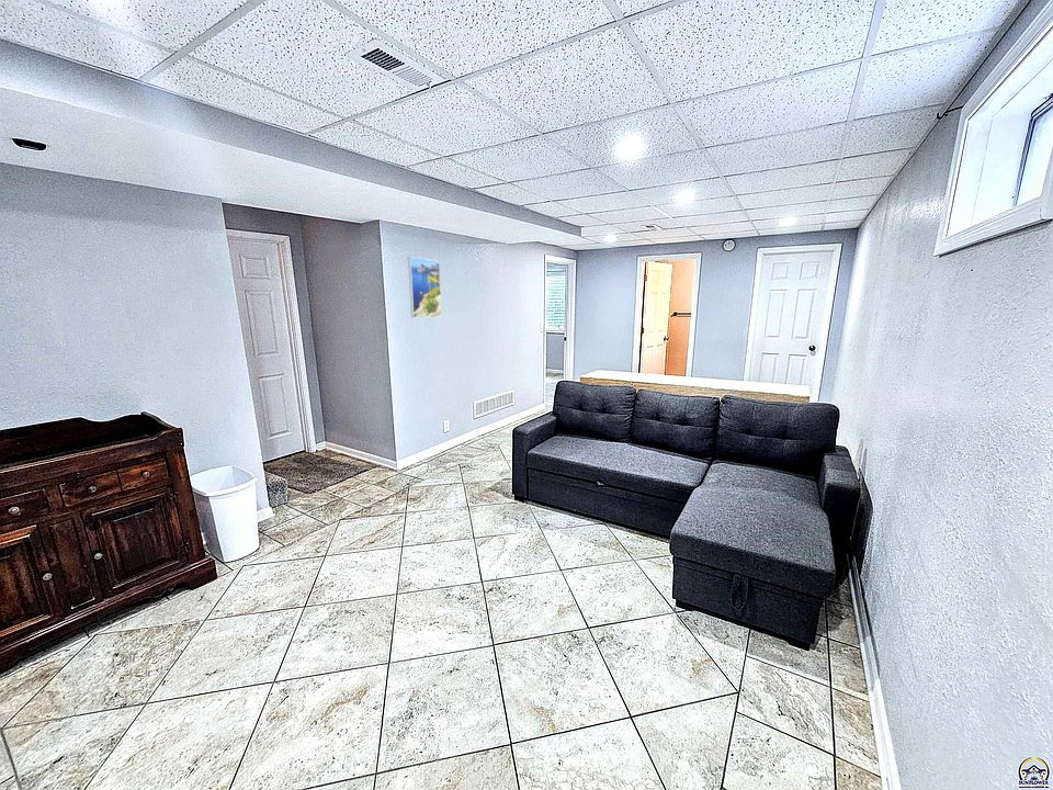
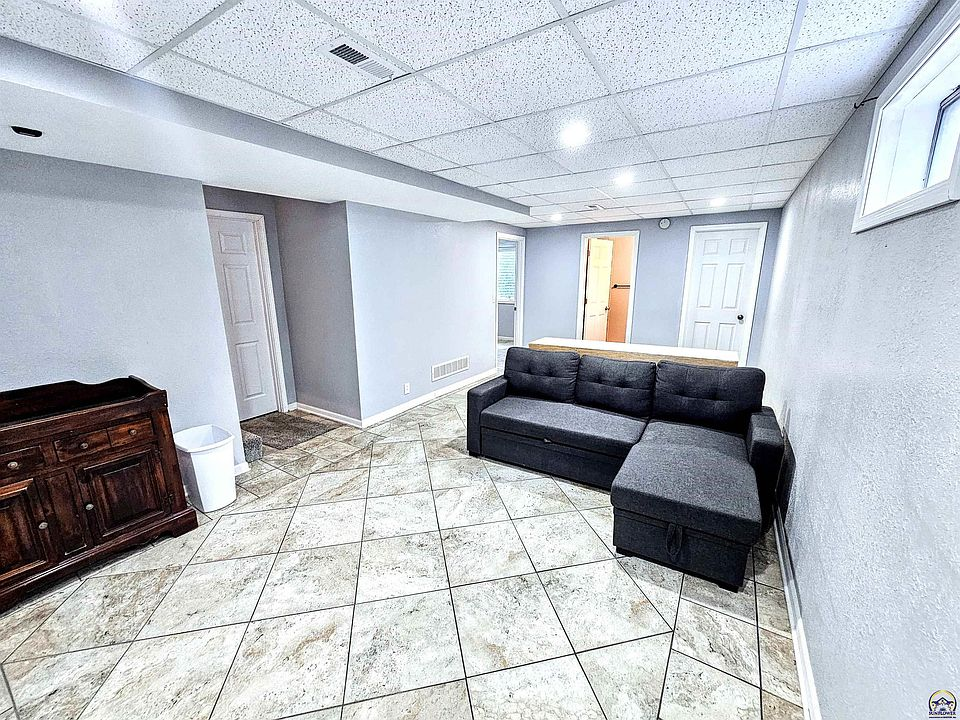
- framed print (426, 289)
